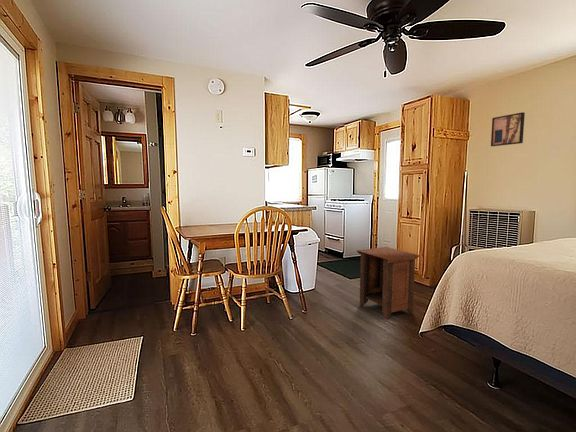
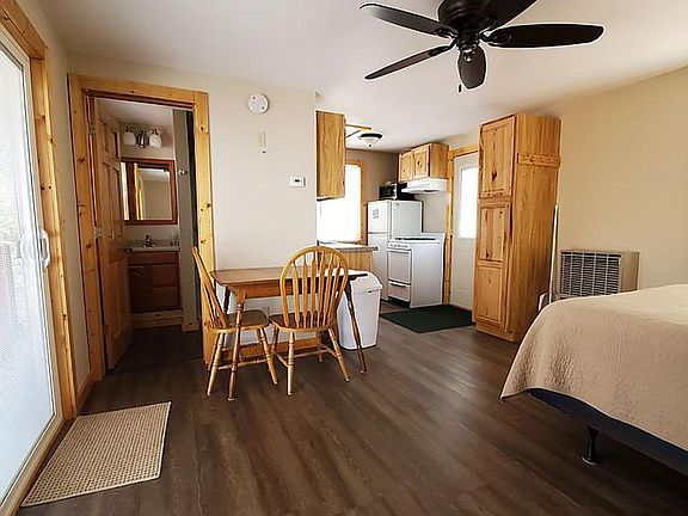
- wall art (507, 130)
- nightstand (386, 281)
